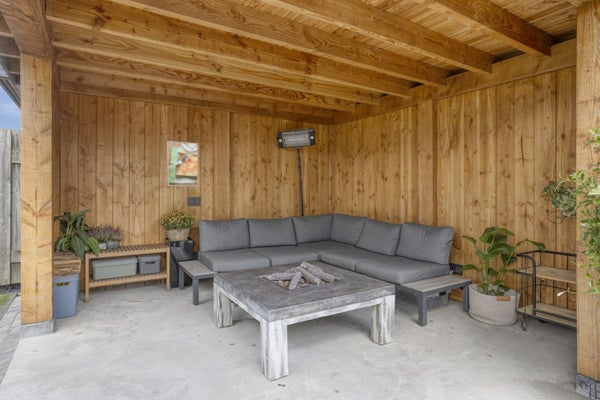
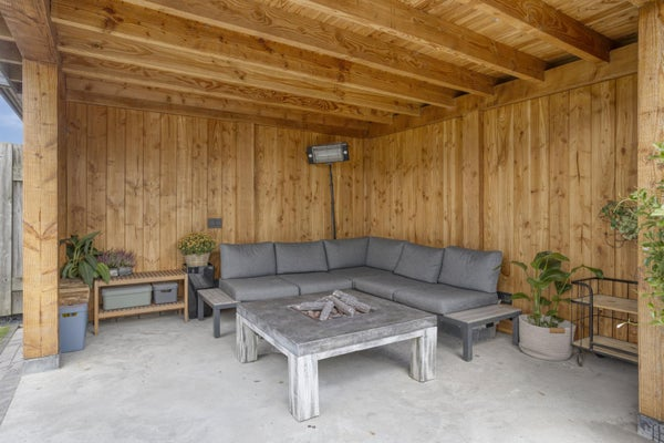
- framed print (182, 164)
